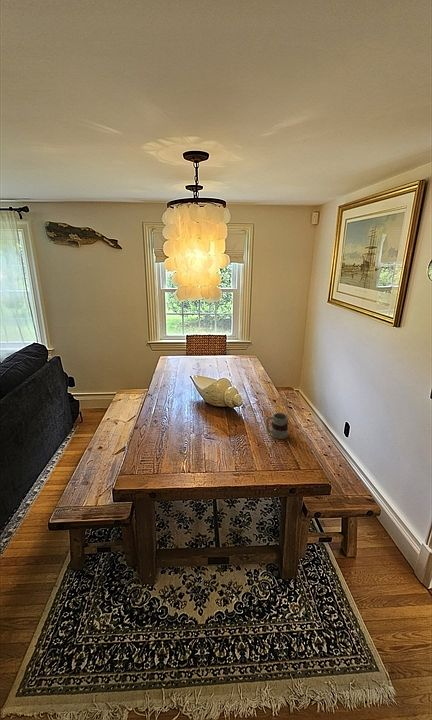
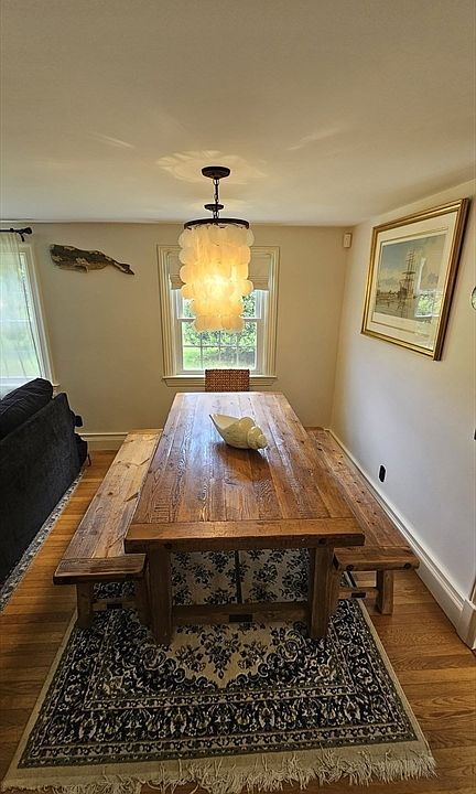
- mug (277, 425)
